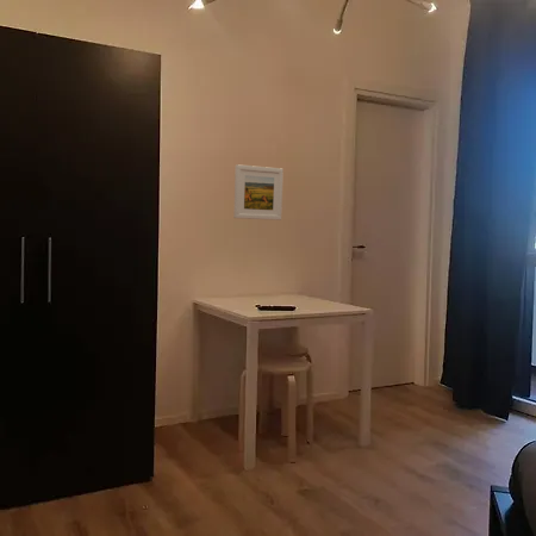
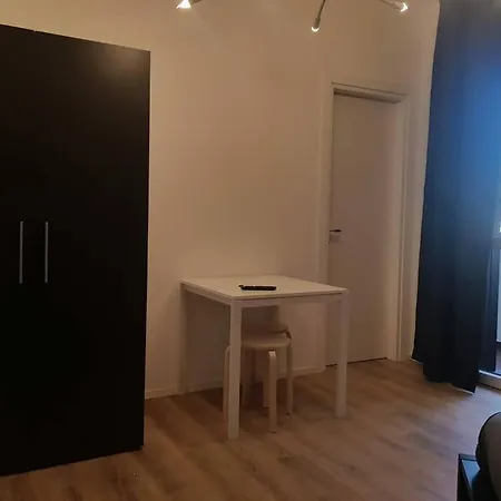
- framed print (258, 193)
